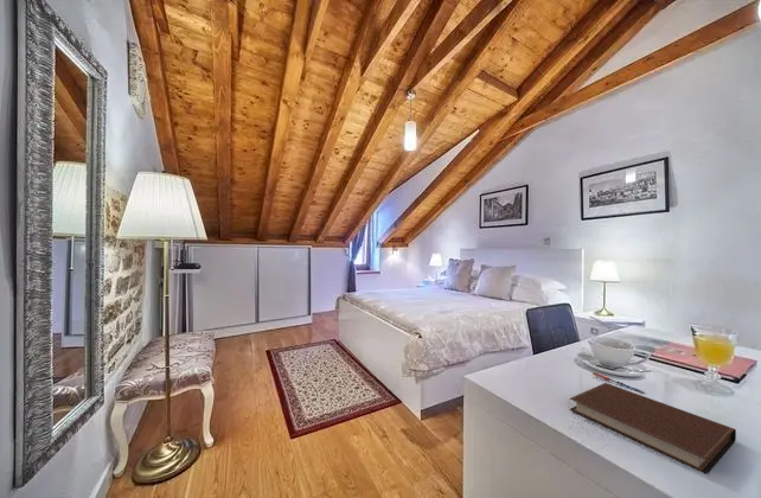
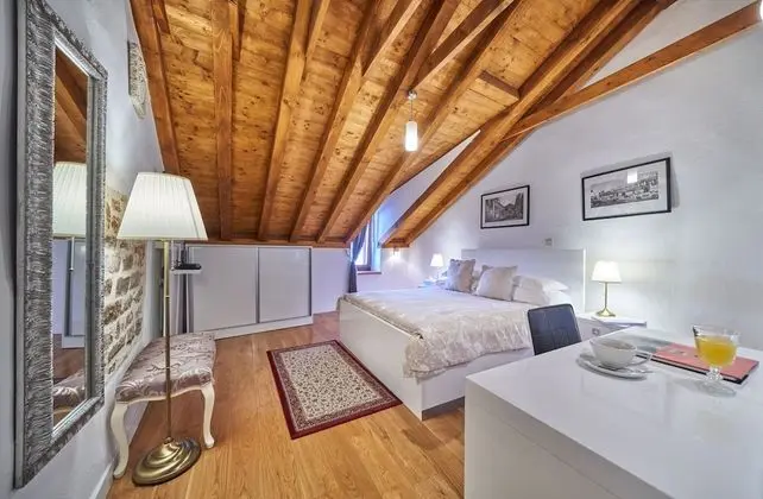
- notebook (645, 417)
- pen (616, 382)
